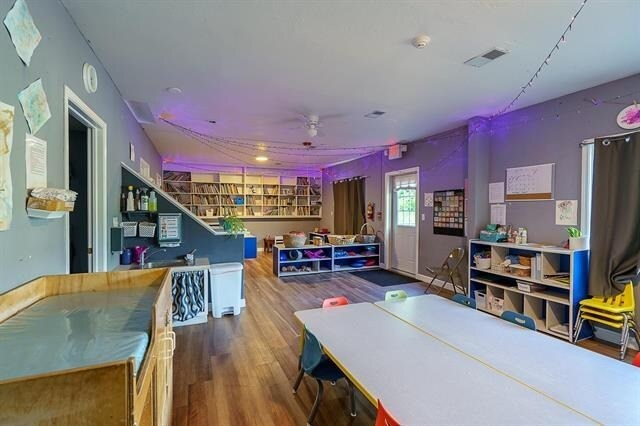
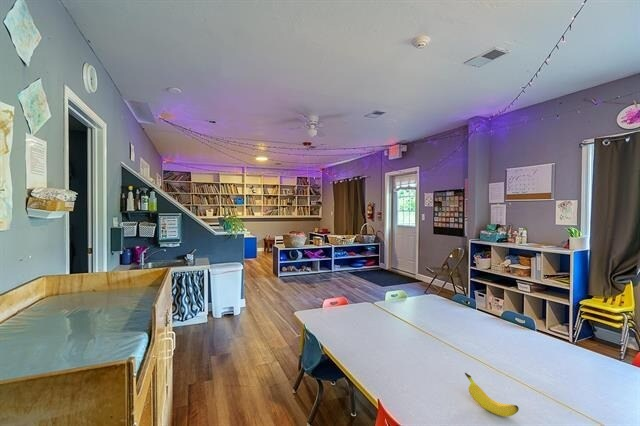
+ banana (488, 397)
